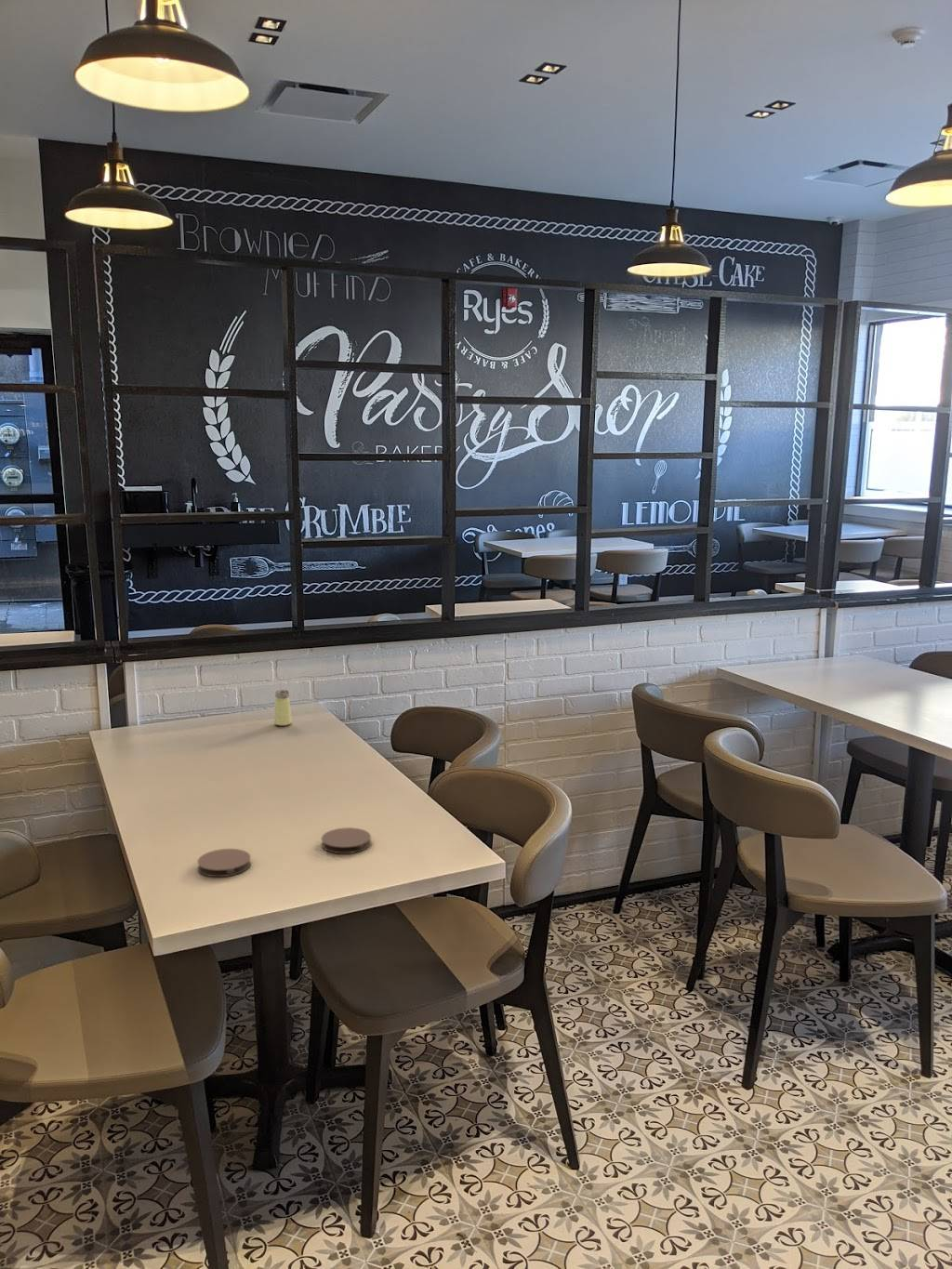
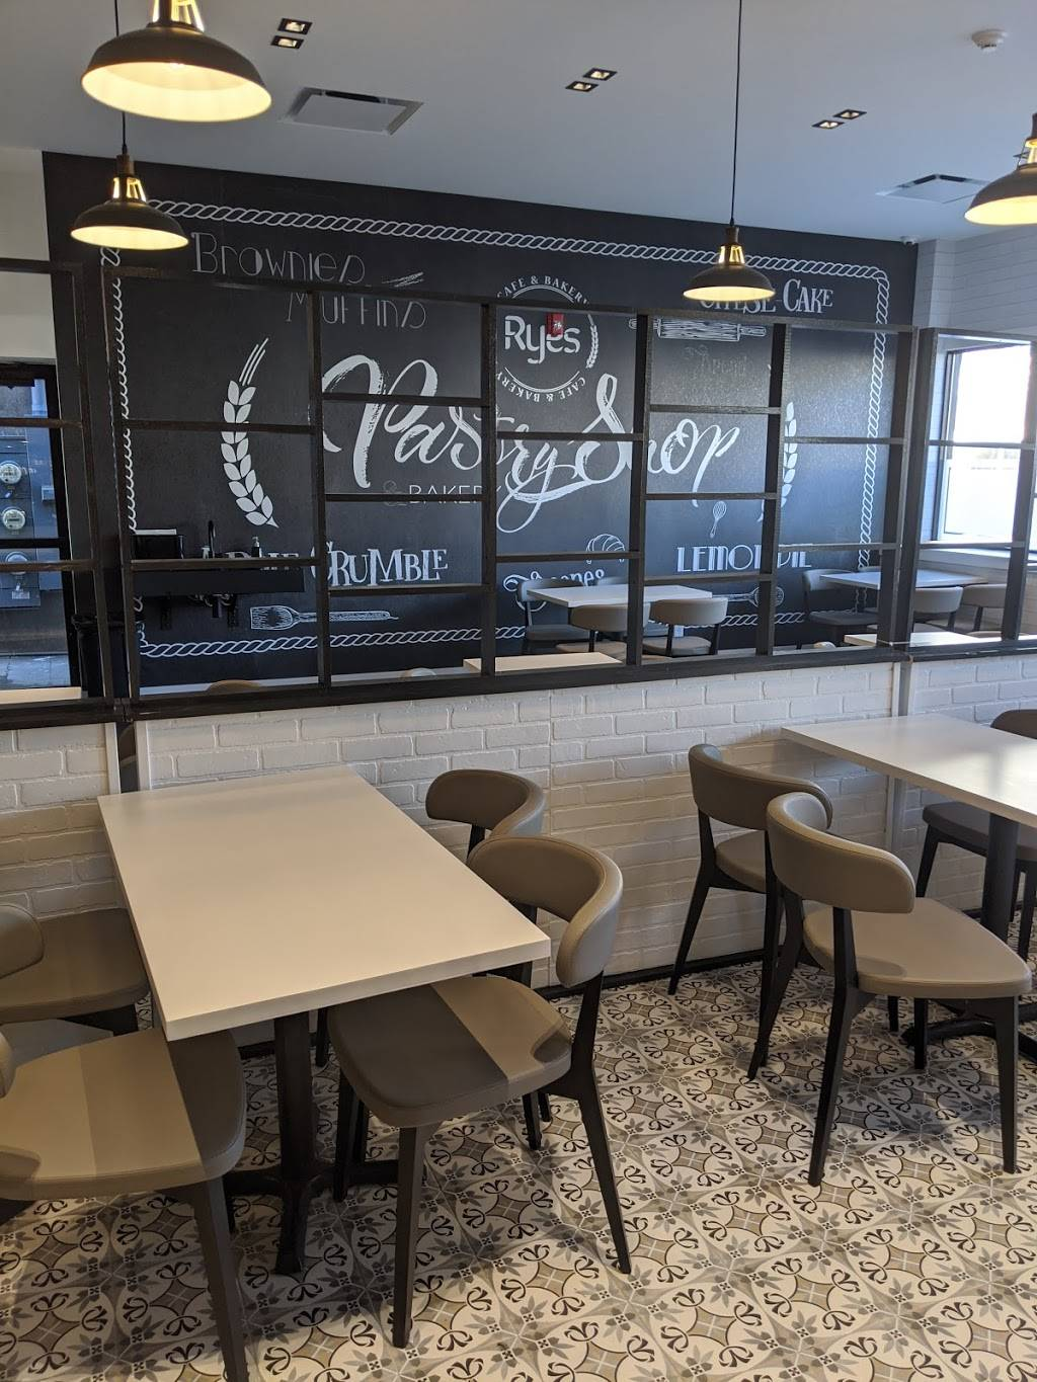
- coaster (224, 862)
- coaster (346, 839)
- saltshaker (282, 707)
